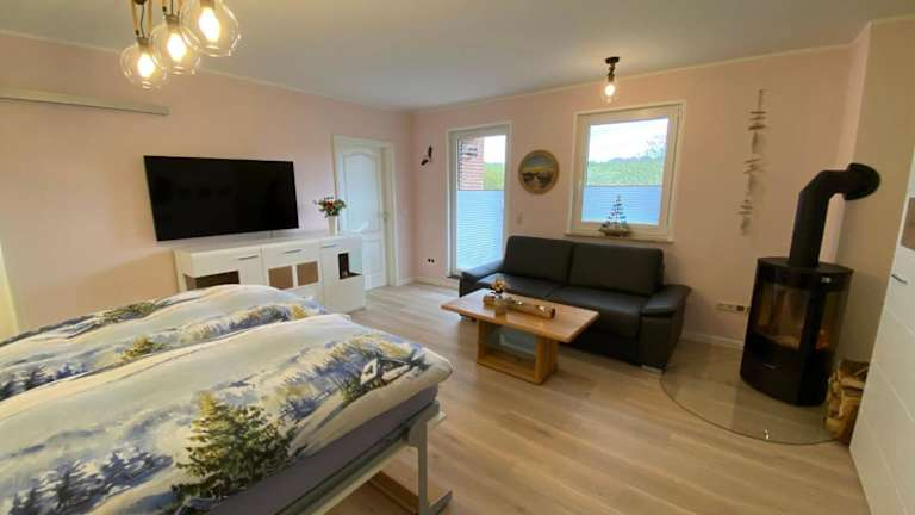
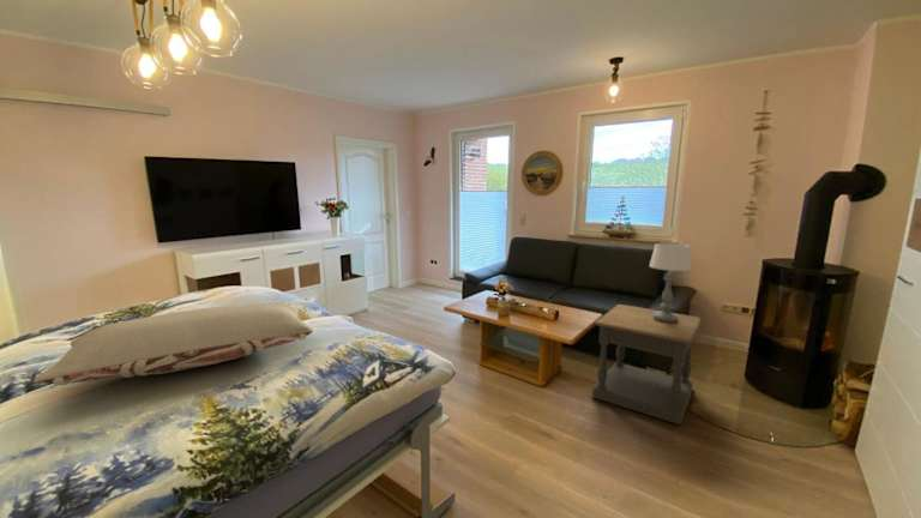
+ table lamp (668, 282)
+ side table (649, 351)
+ pillow (199, 337)
